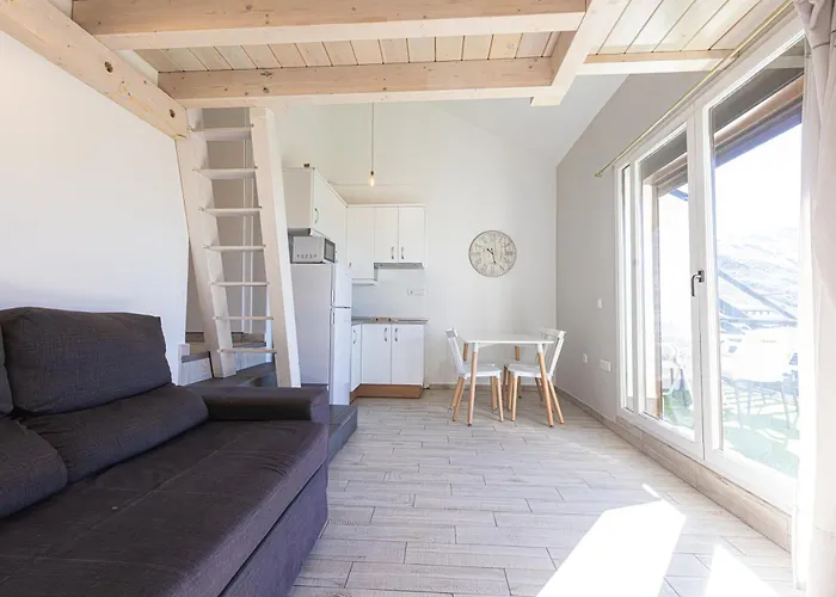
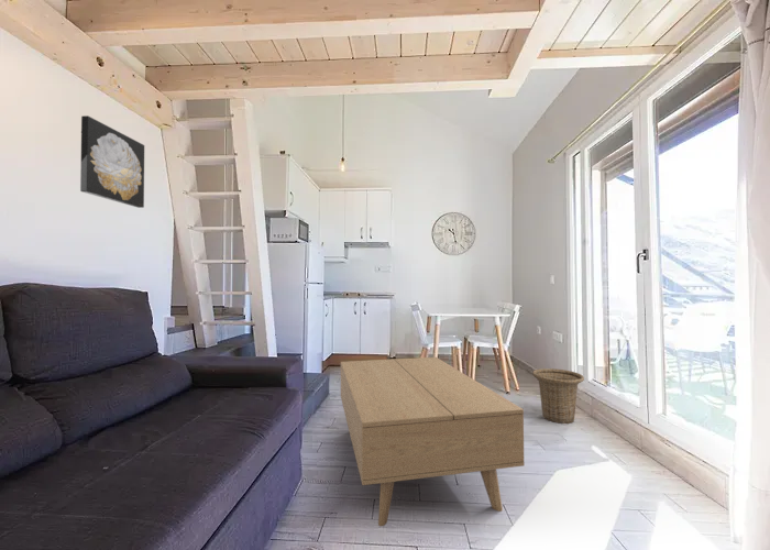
+ basket (558, 396)
+ coffee table (413, 419)
+ wall art (114, 166)
